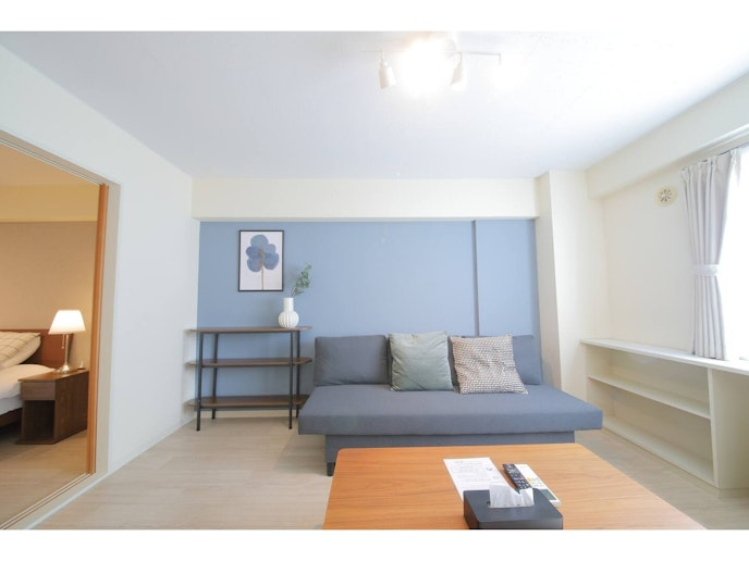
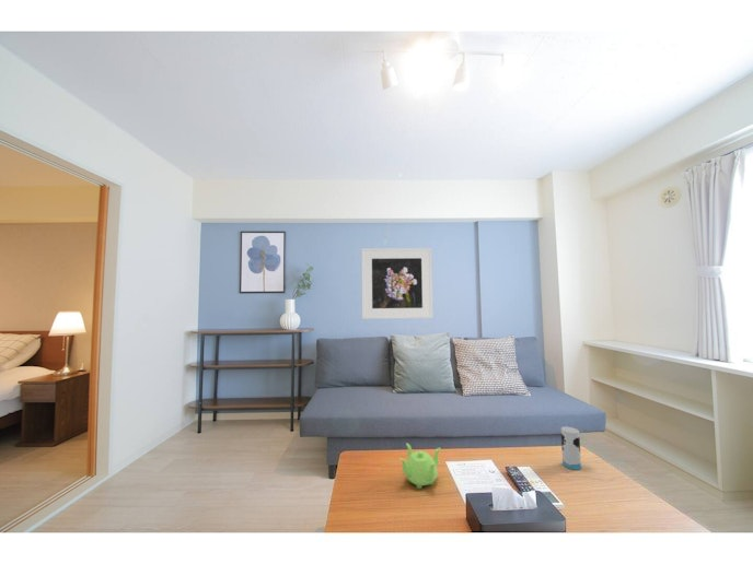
+ cup (570, 447)
+ teapot (420, 466)
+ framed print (396, 283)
